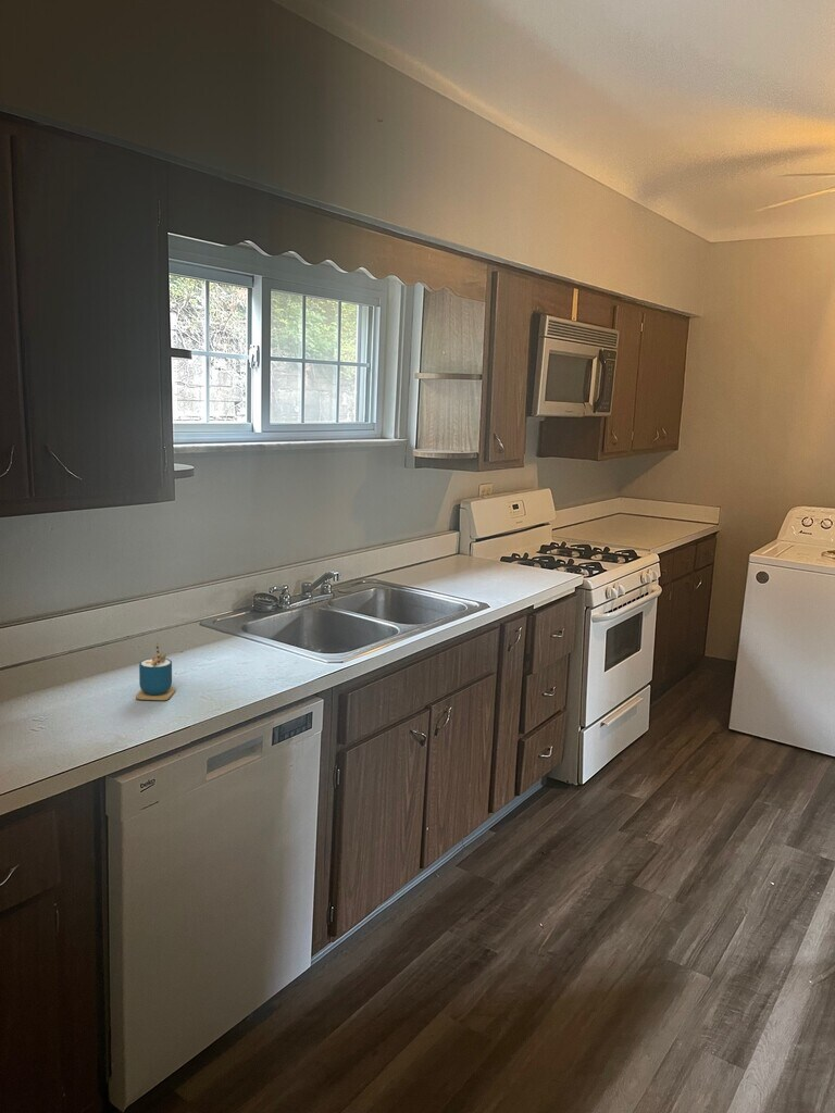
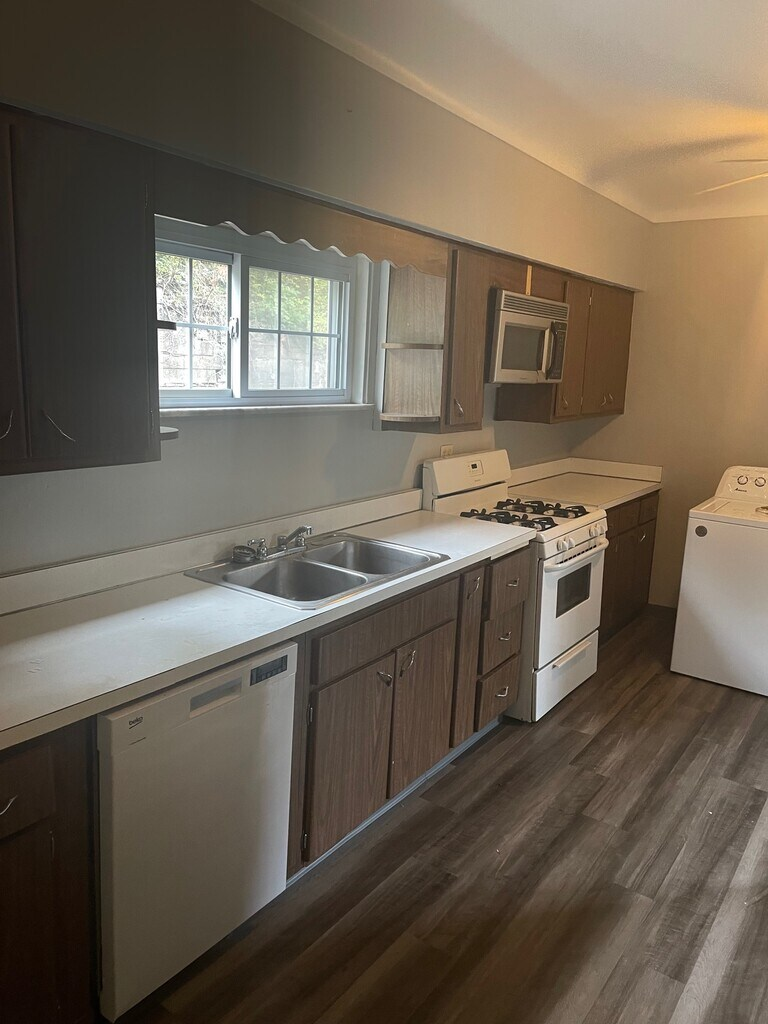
- cup (155, 667)
